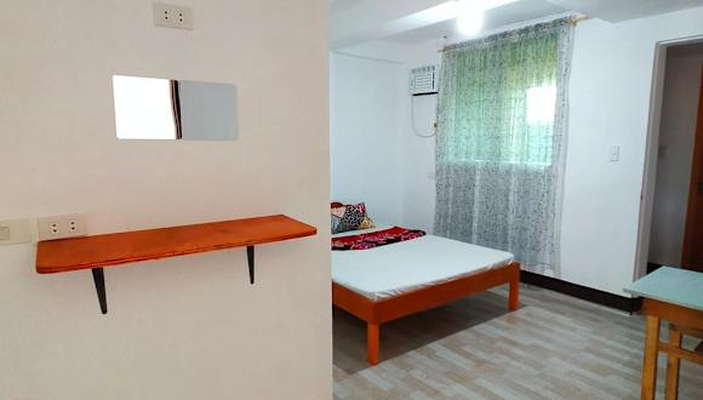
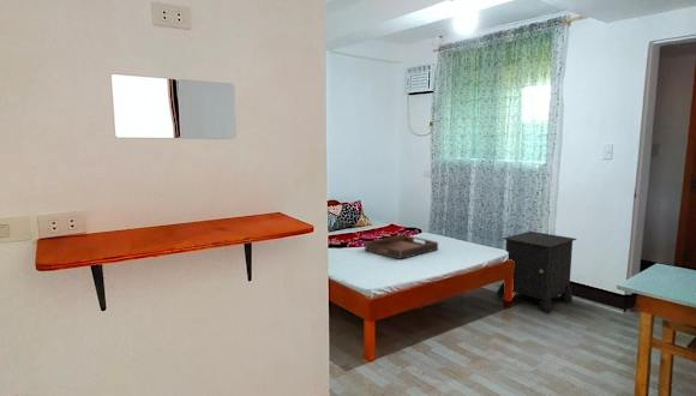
+ serving tray (401, 246)
+ nightstand (536, 269)
